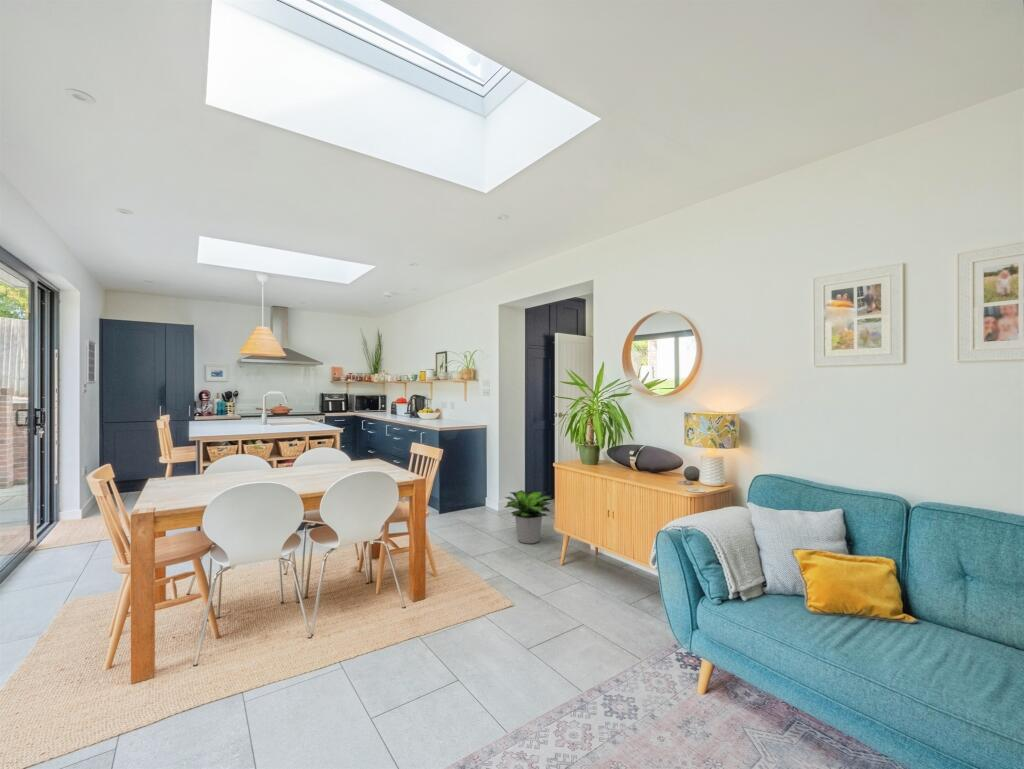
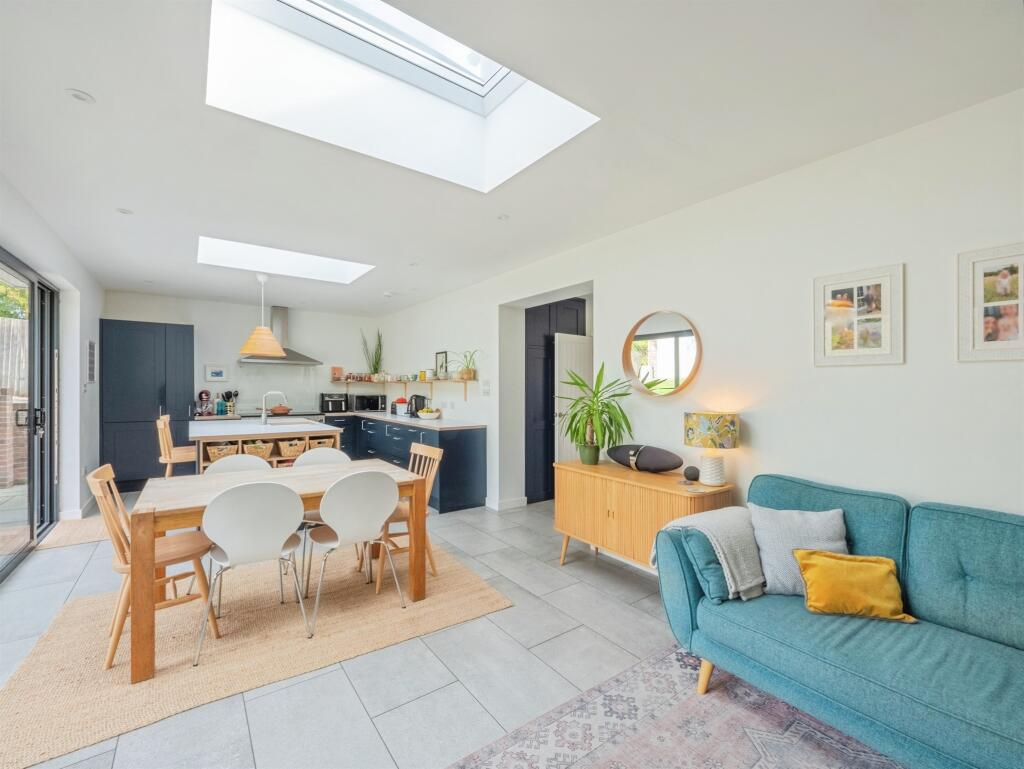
- potted plant (532, 518)
